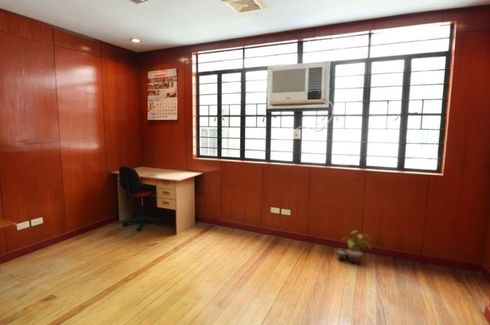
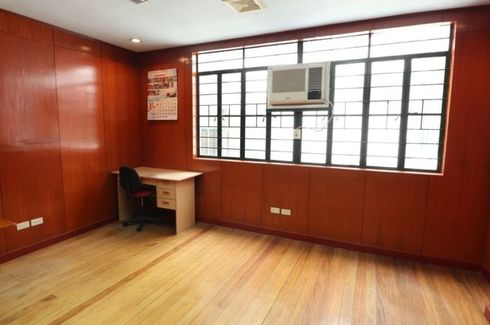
- potted plant (354, 246)
